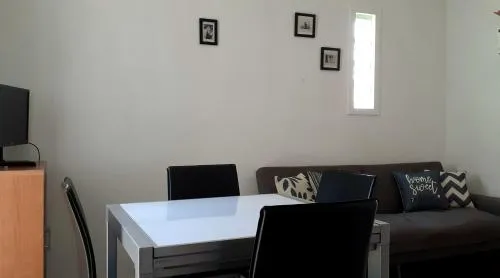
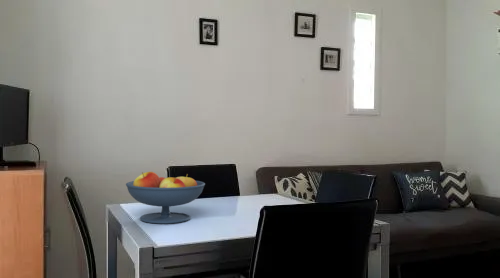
+ fruit bowl (165, 194)
